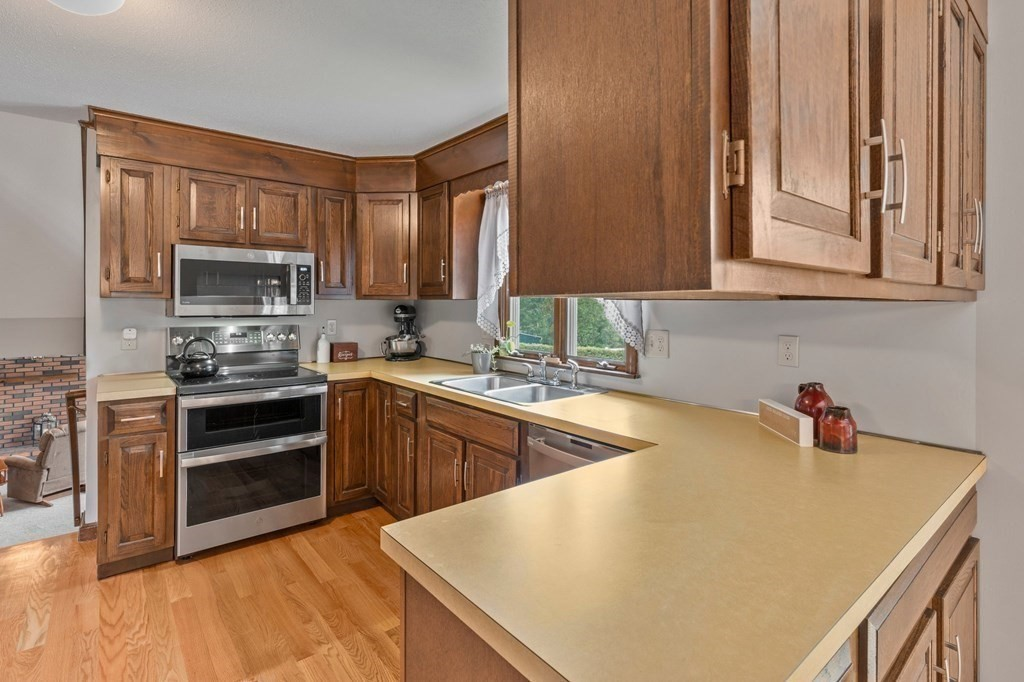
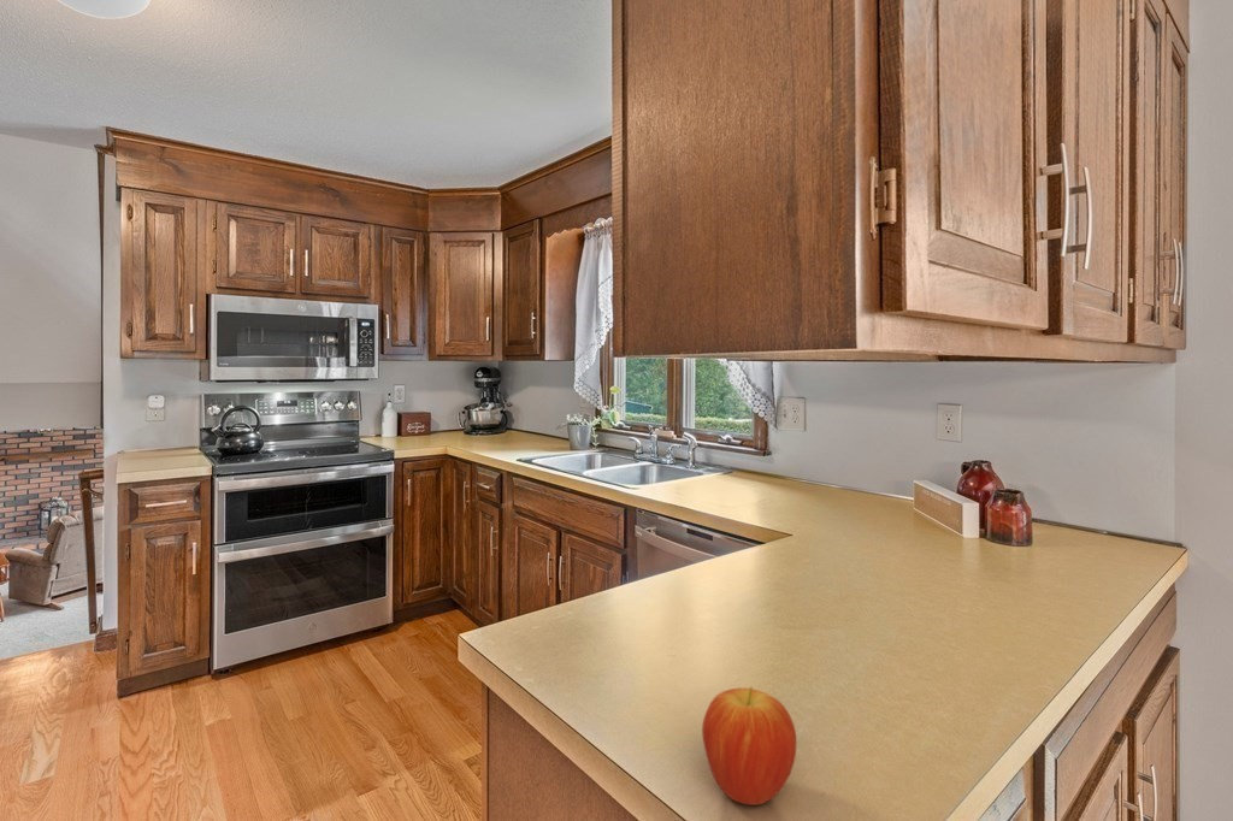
+ fruit (747, 738)
